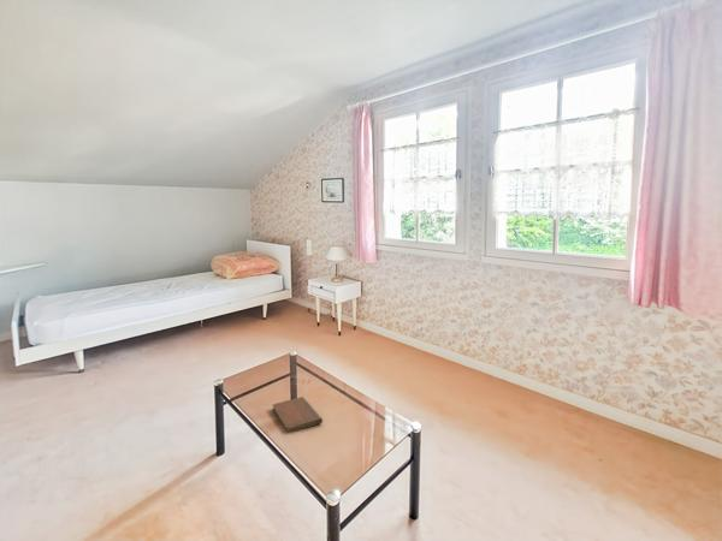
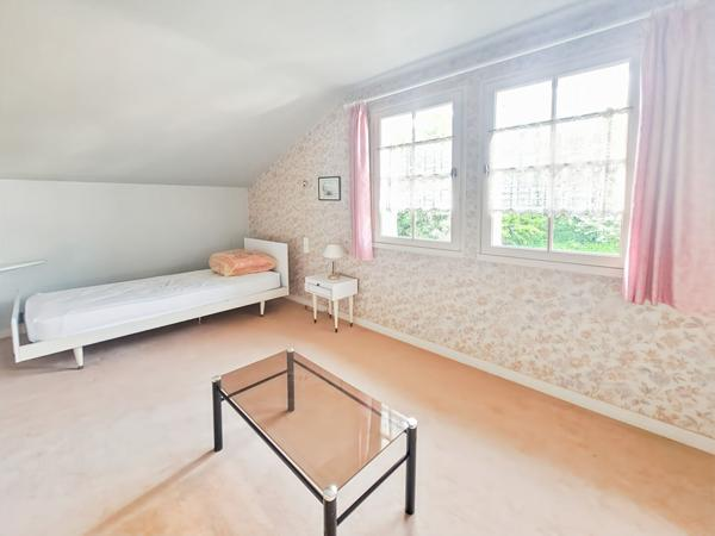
- notebook (296, 412)
